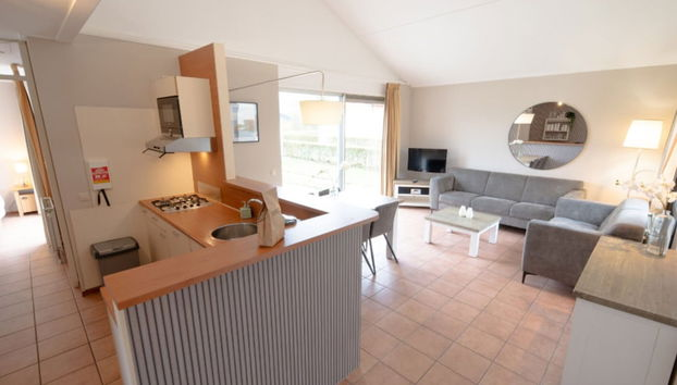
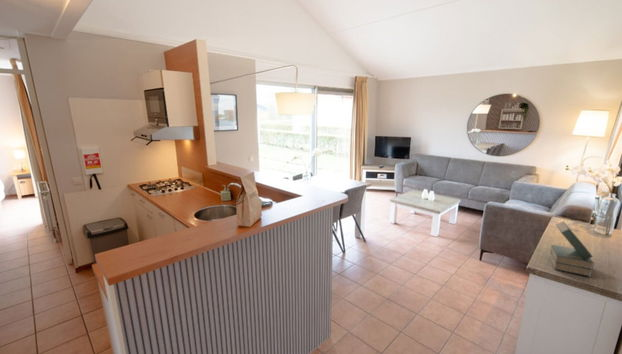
+ book (572, 245)
